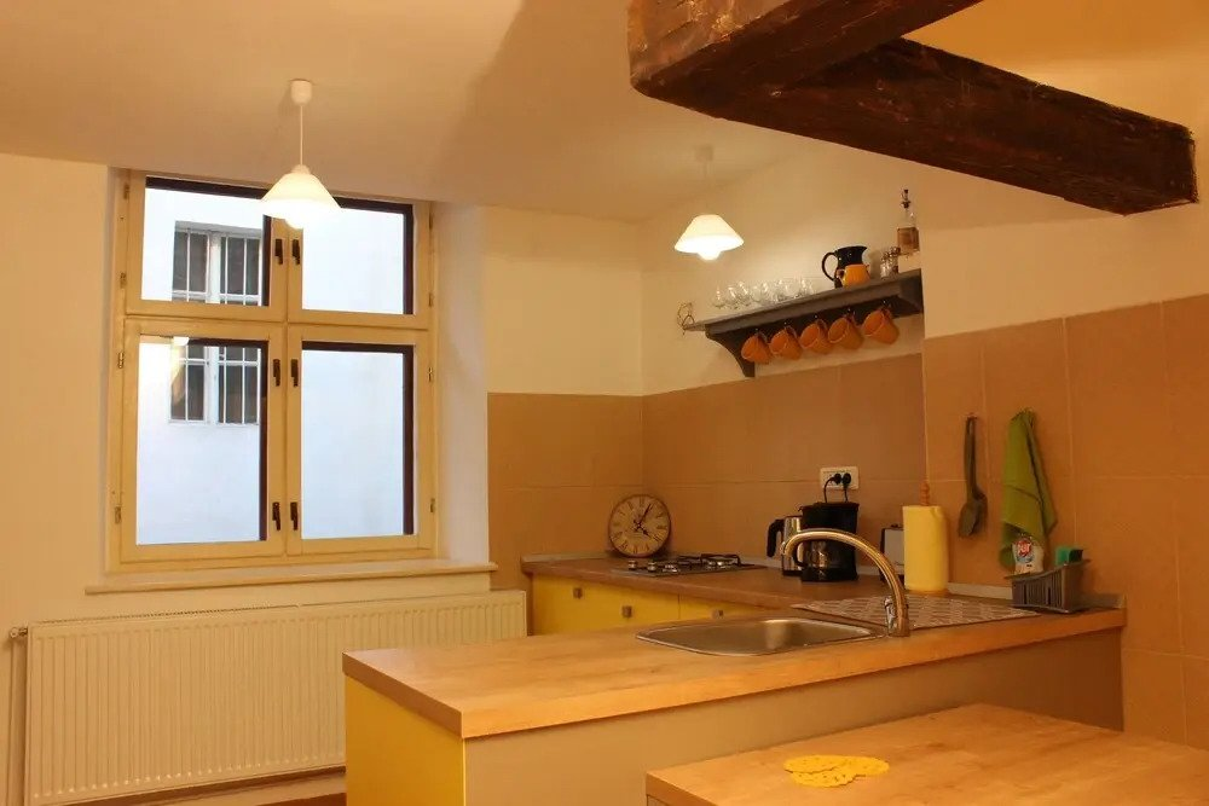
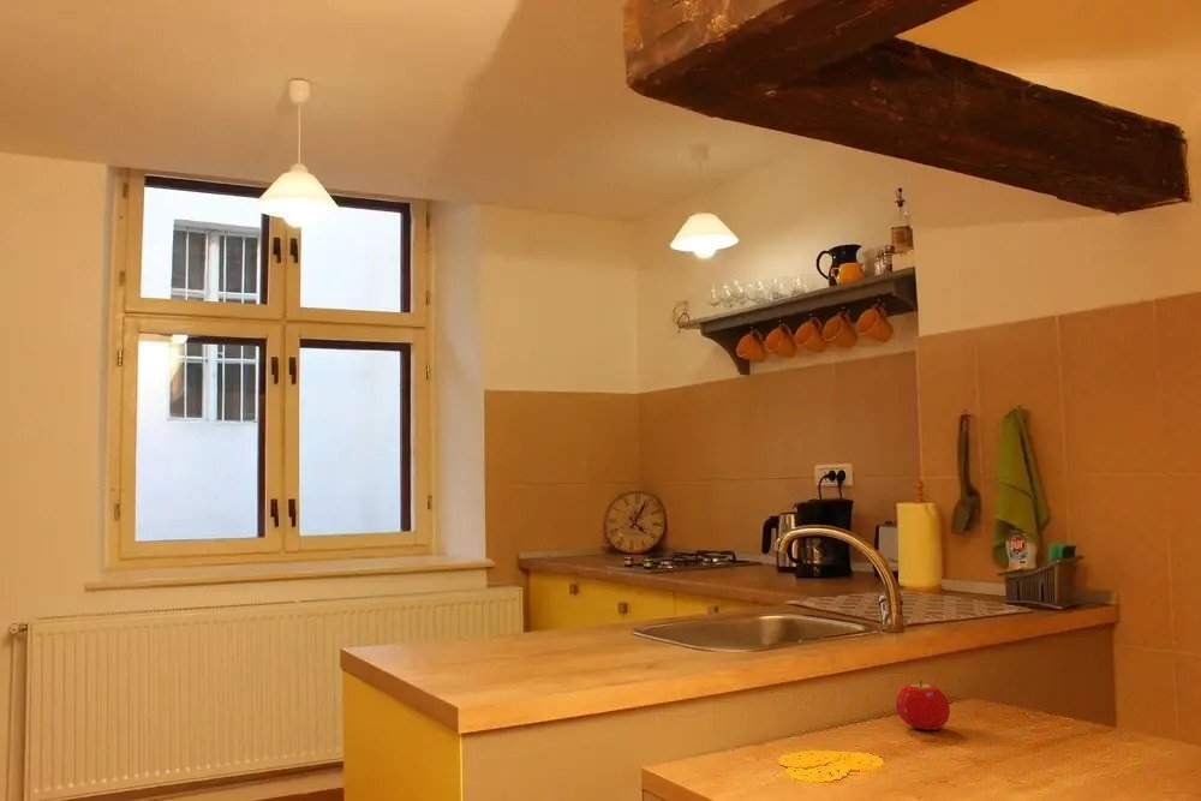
+ fruit (922, 703)
